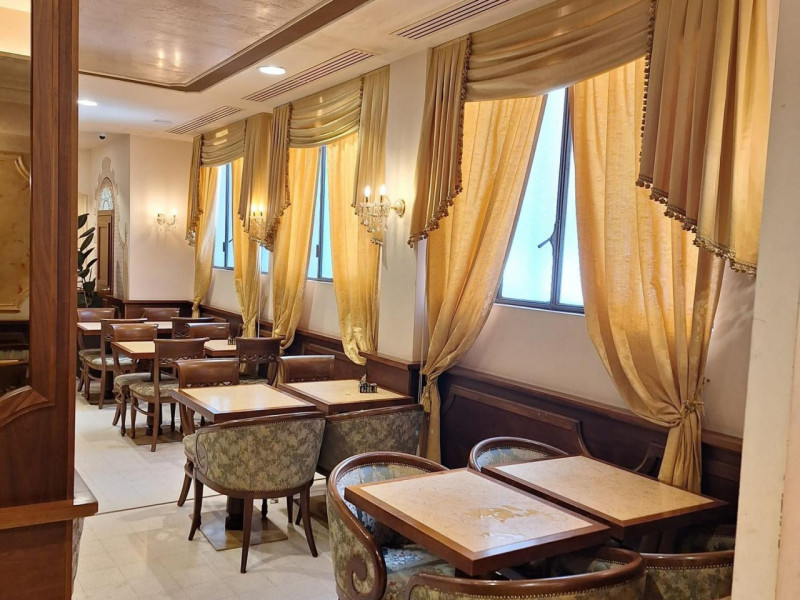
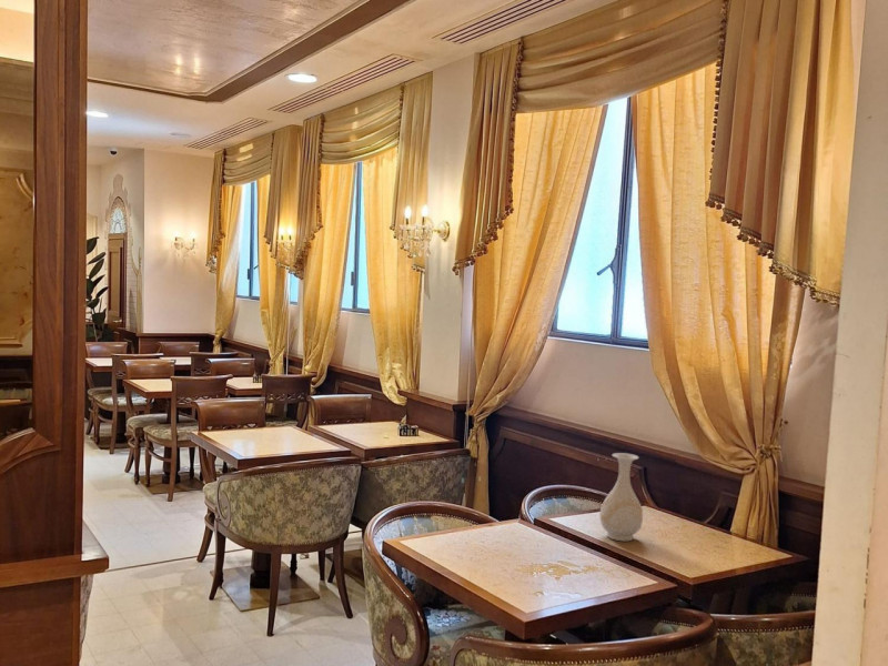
+ vase (622, 496)
